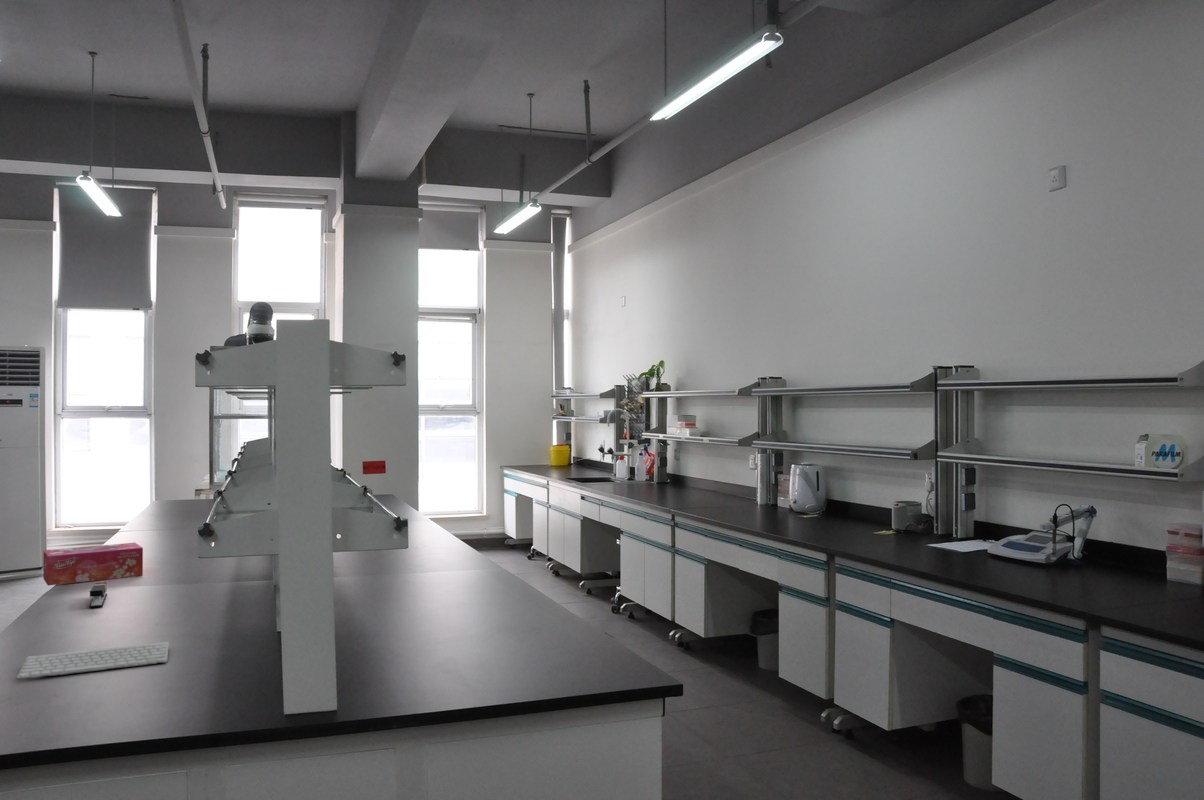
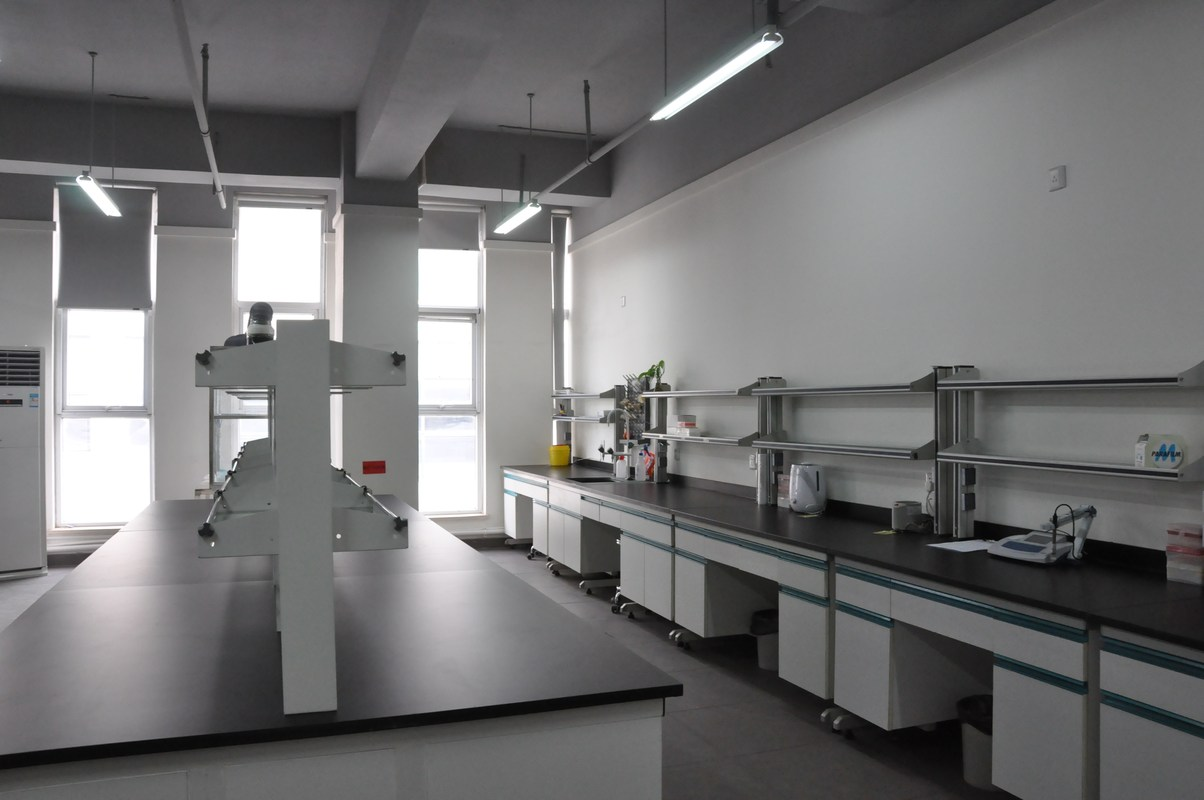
- keyboard (97, 658)
- tissue box (93, 562)
- stapler (98, 593)
